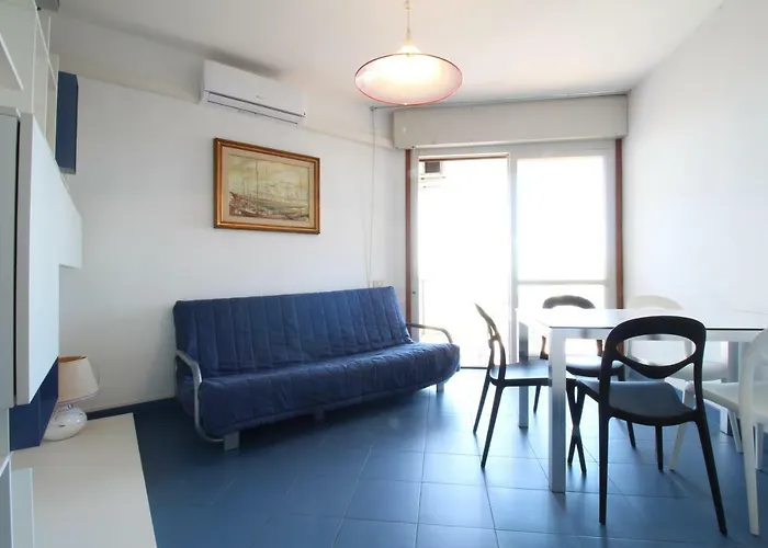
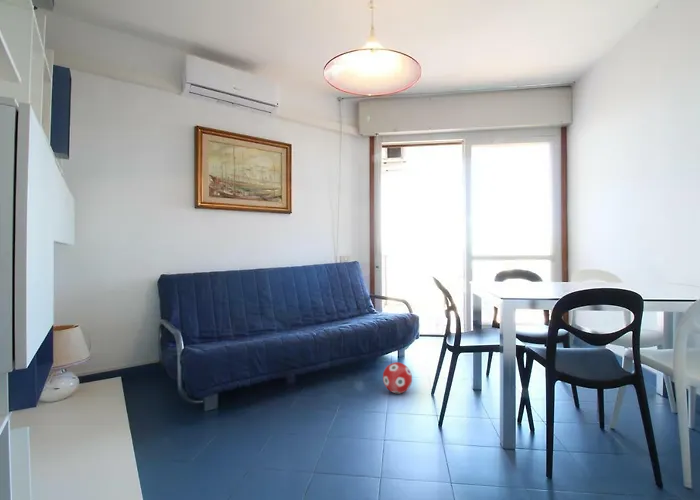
+ decorative ball (397, 377)
